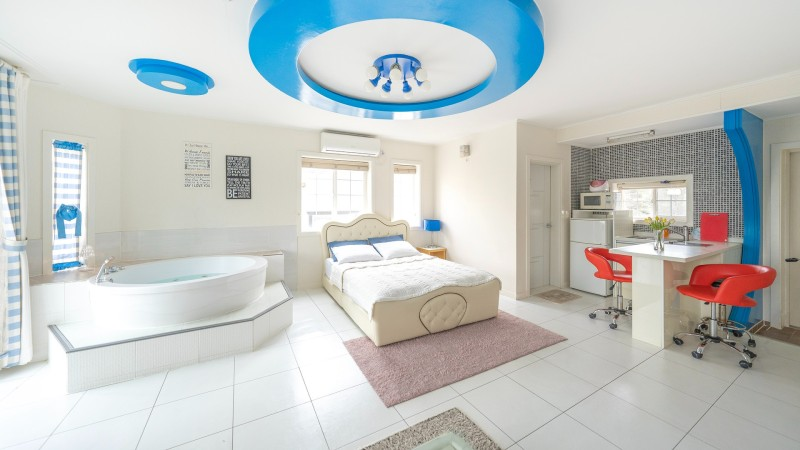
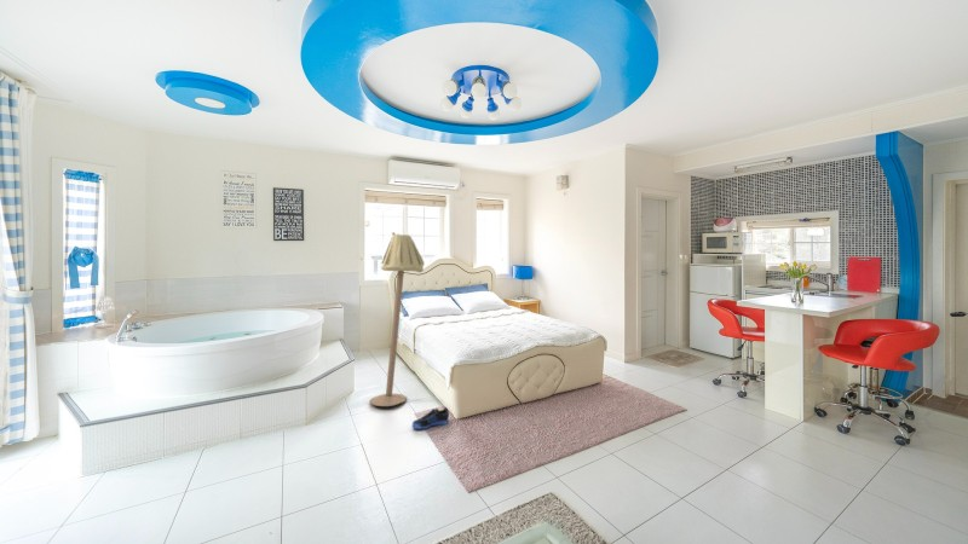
+ floor lamp (397, 316)
+ sneaker (430, 417)
